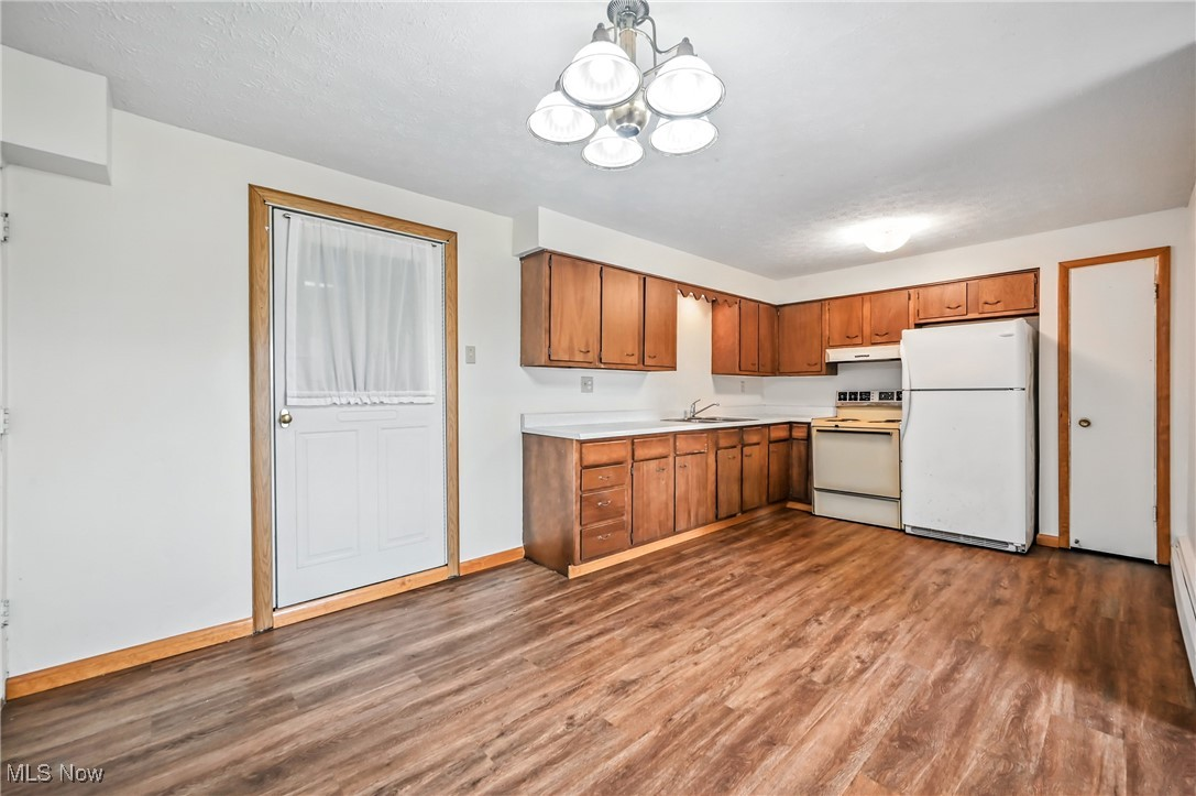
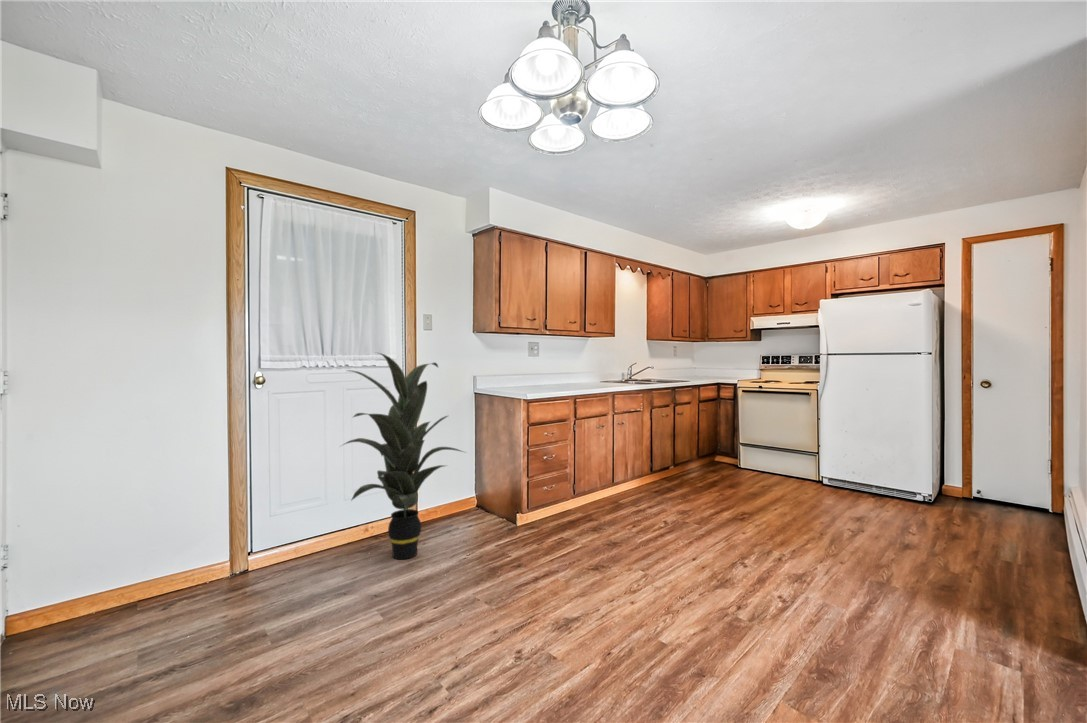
+ indoor plant (395, 453)
